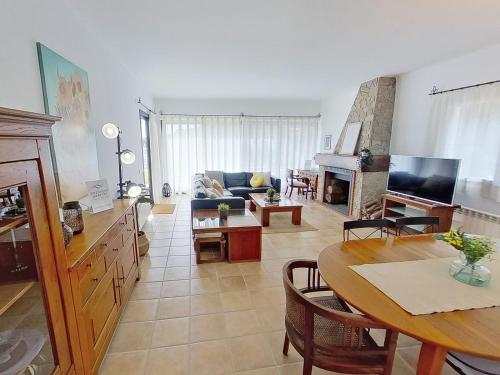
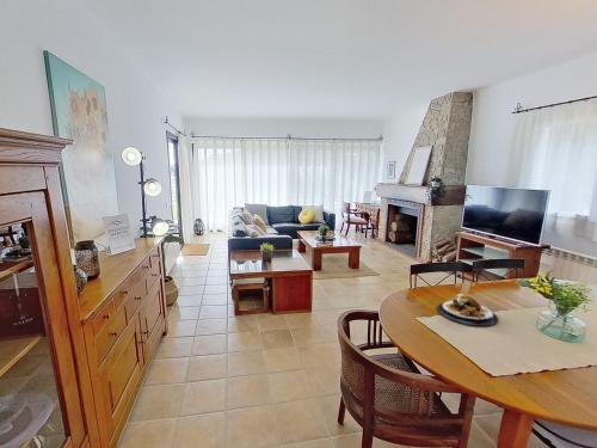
+ plate (467, 306)
